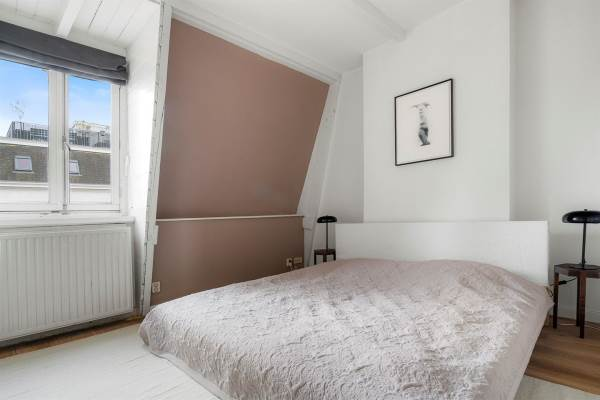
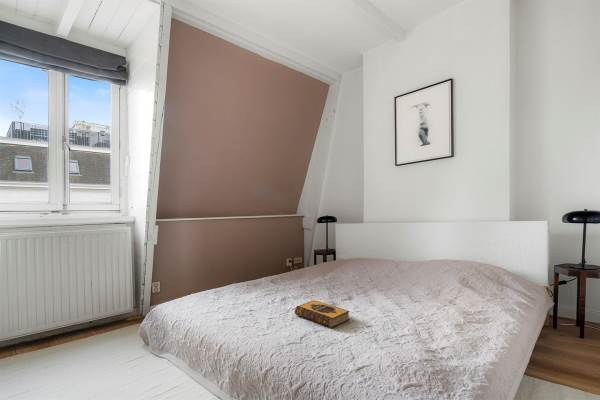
+ hardback book (321, 313)
